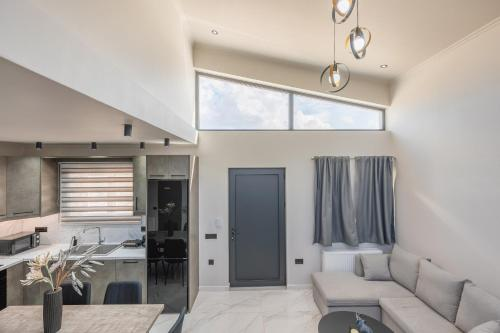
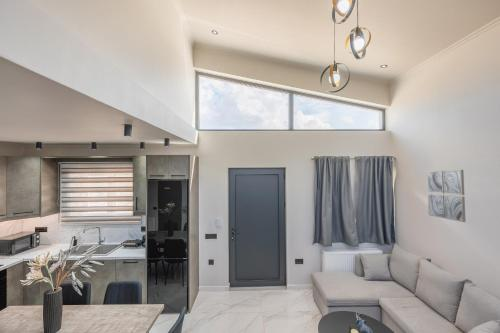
+ wall art (444, 193)
